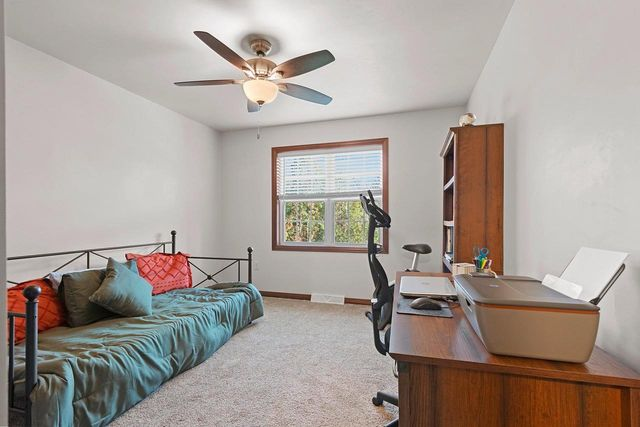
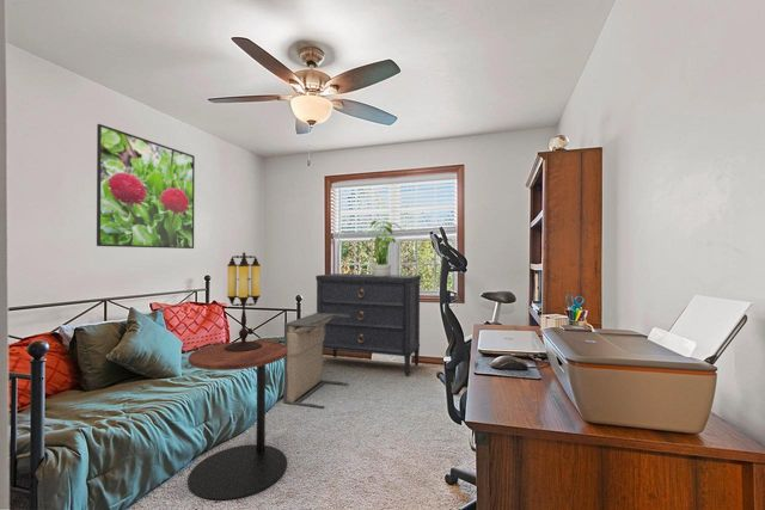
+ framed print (152, 195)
+ laundry hamper (318, 356)
+ side table (257, 411)
+ potted plant (386, 247)
+ dresser (368, 320)
+ table lamp (243, 299)
